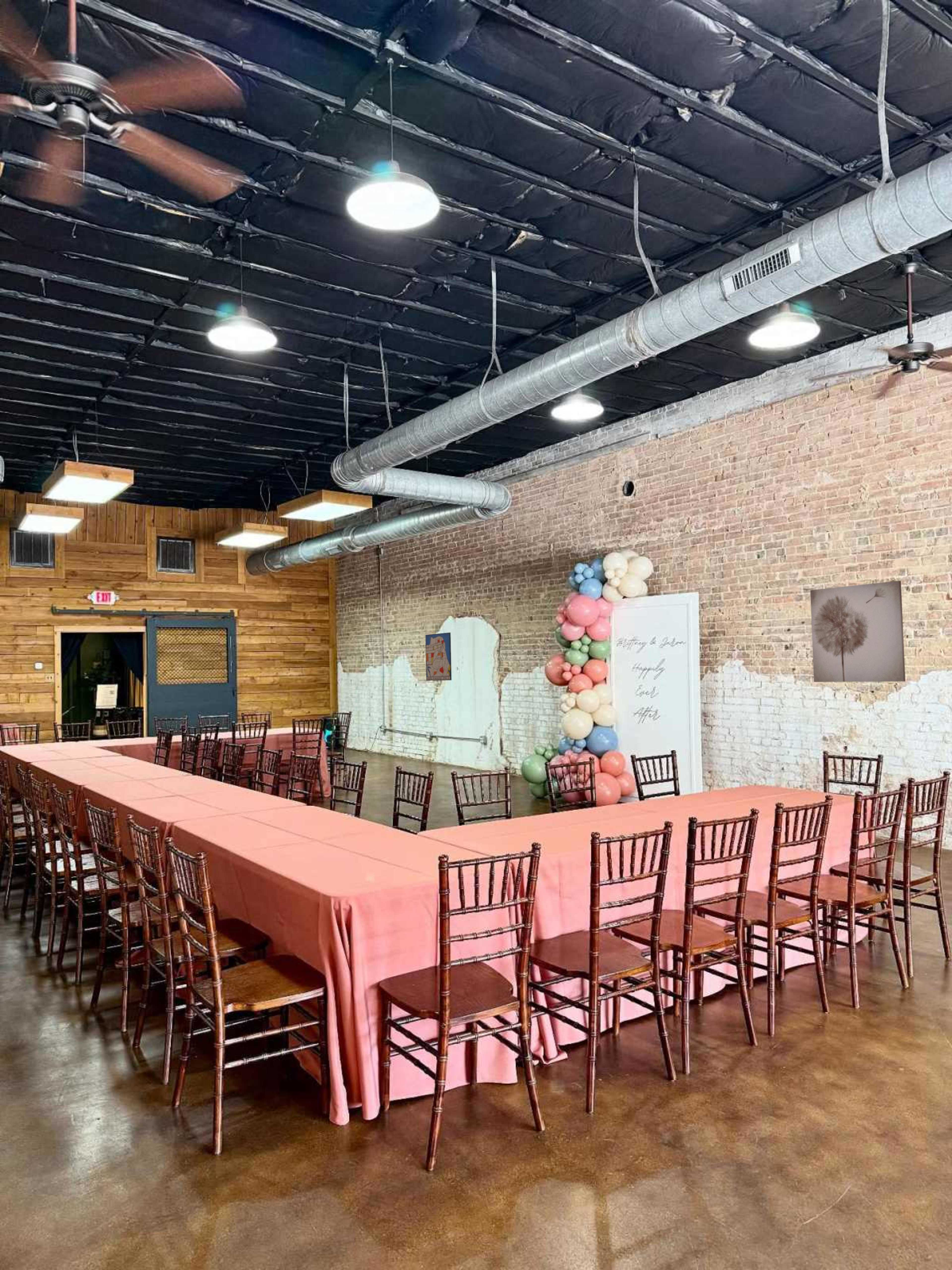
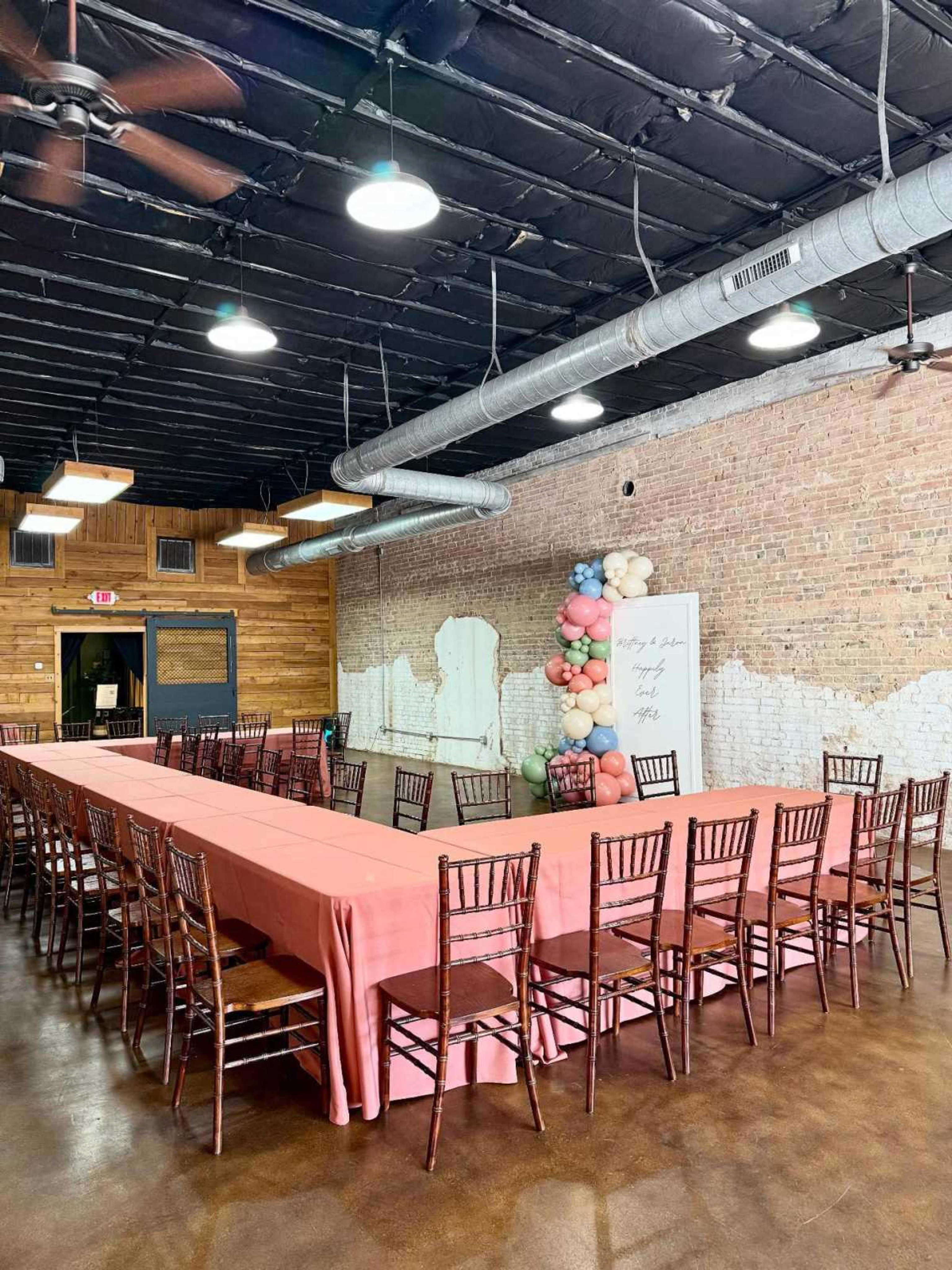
- wall art (855, 633)
- wall art (438, 657)
